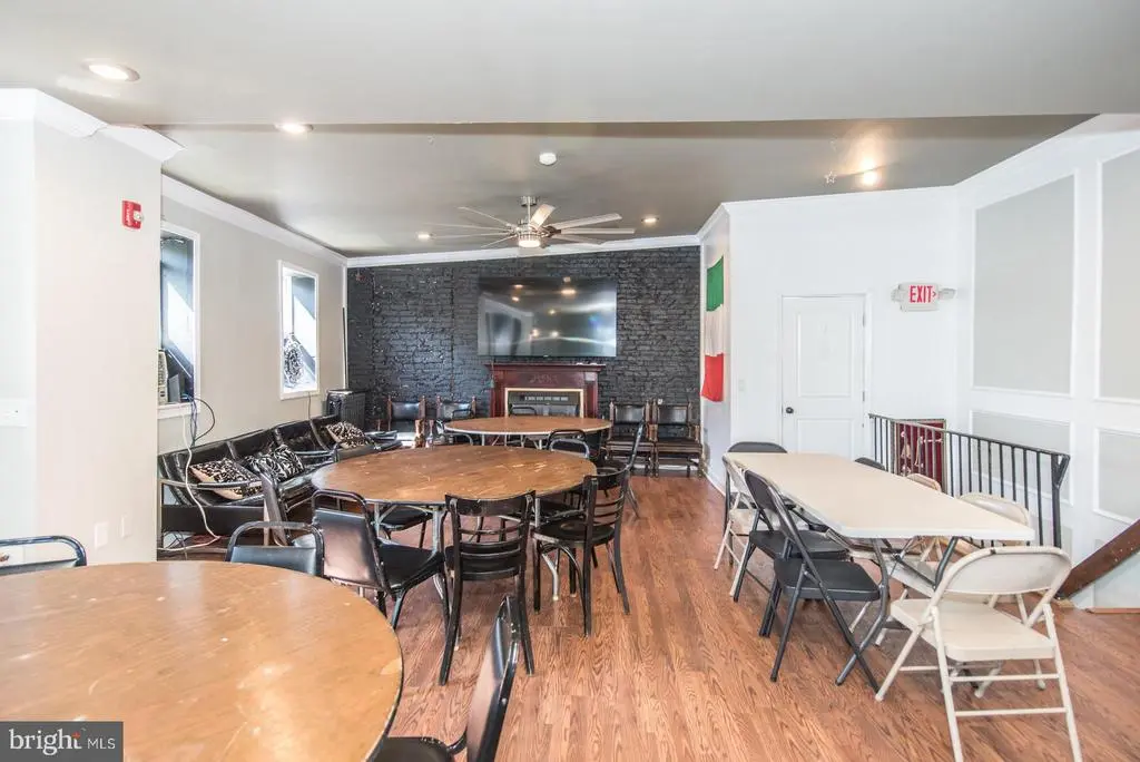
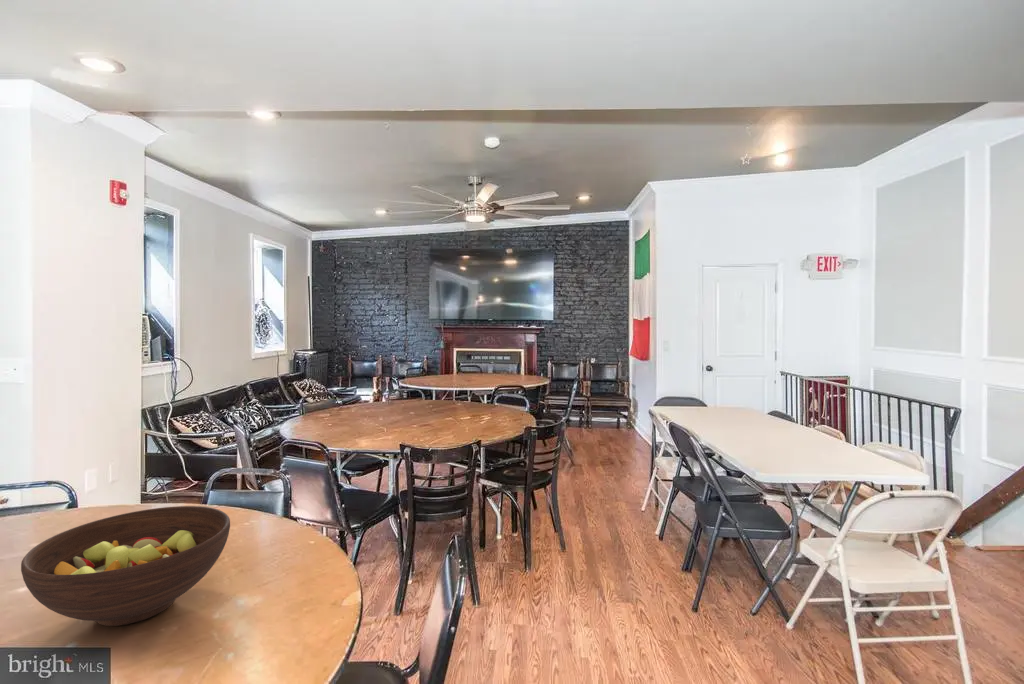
+ fruit bowl (136, 572)
